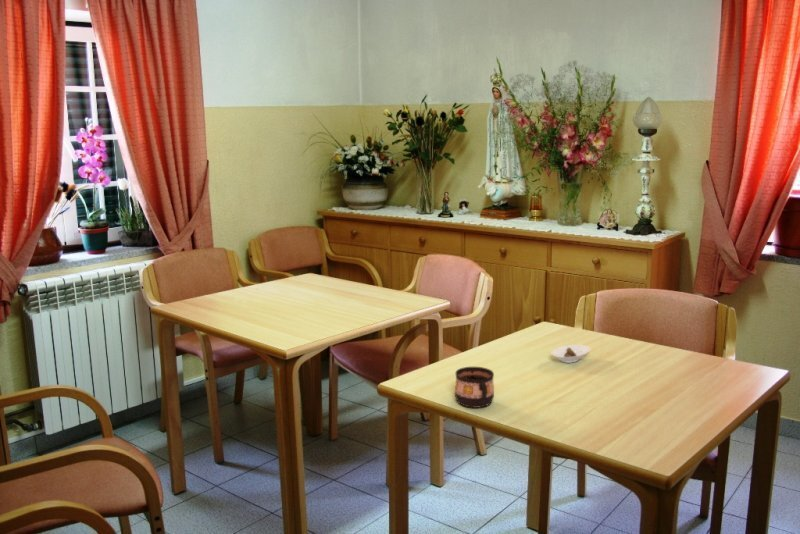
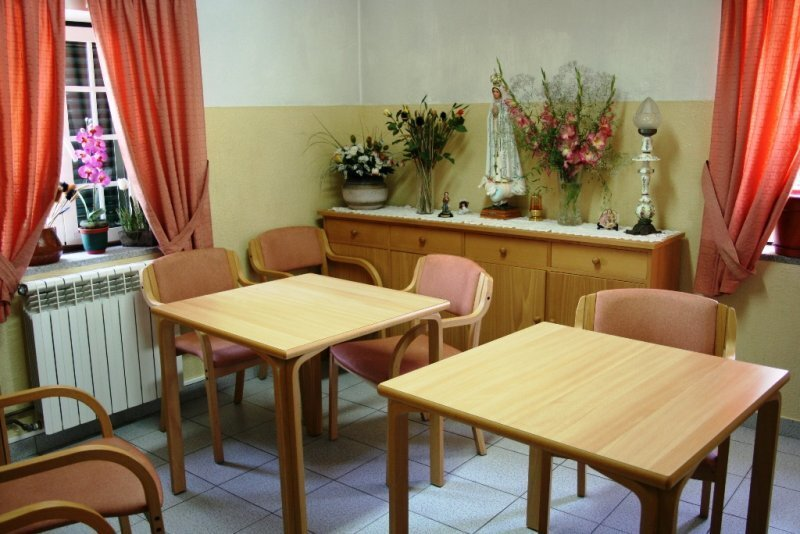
- cup (473, 388)
- saucer (570, 354)
